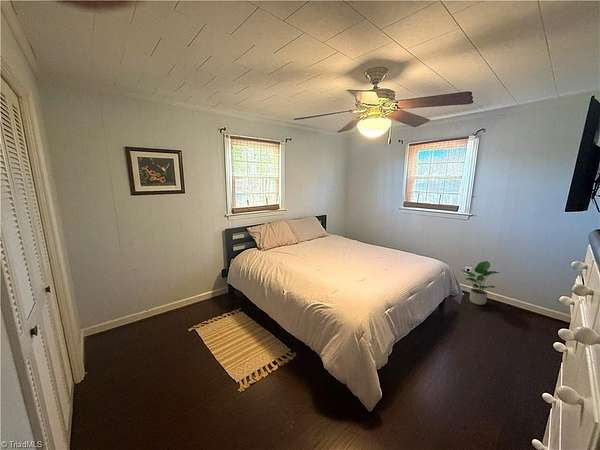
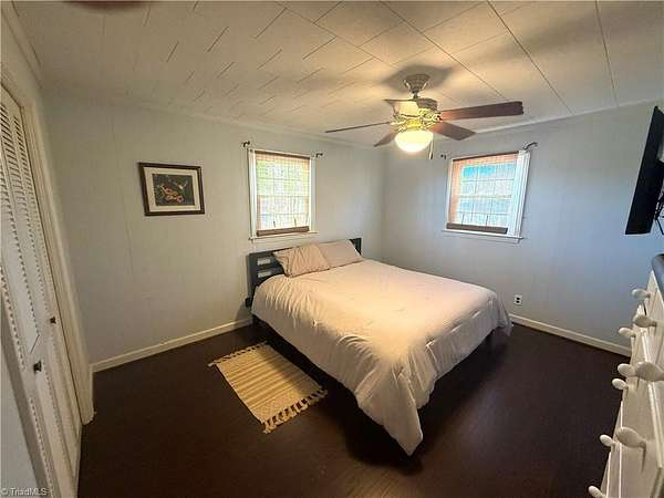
- potted plant (477, 282)
